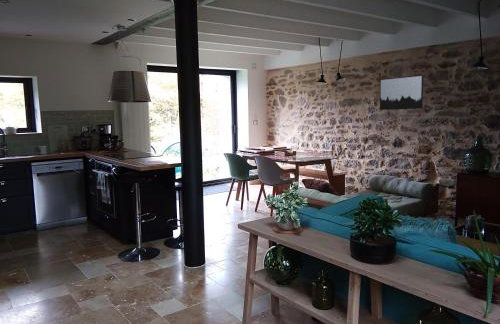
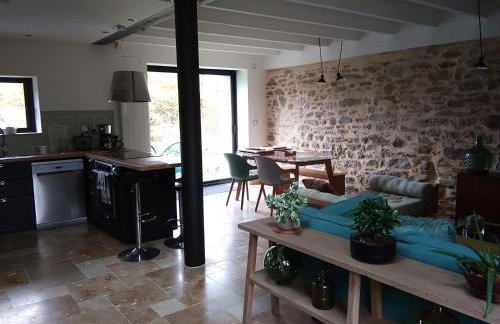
- wall art (400, 93)
